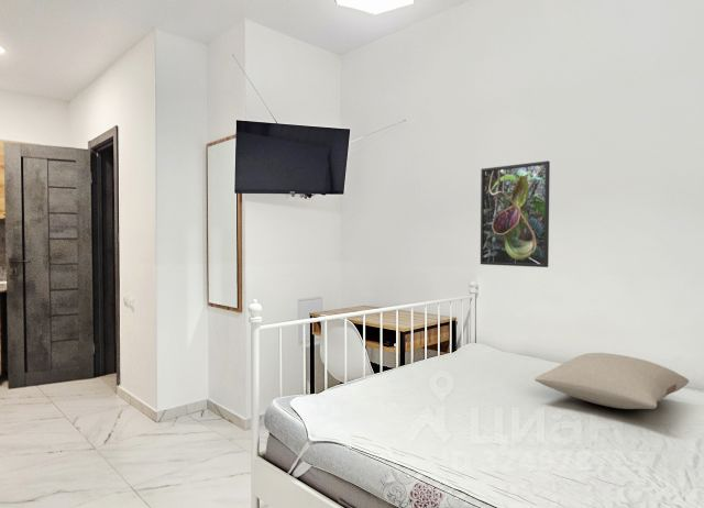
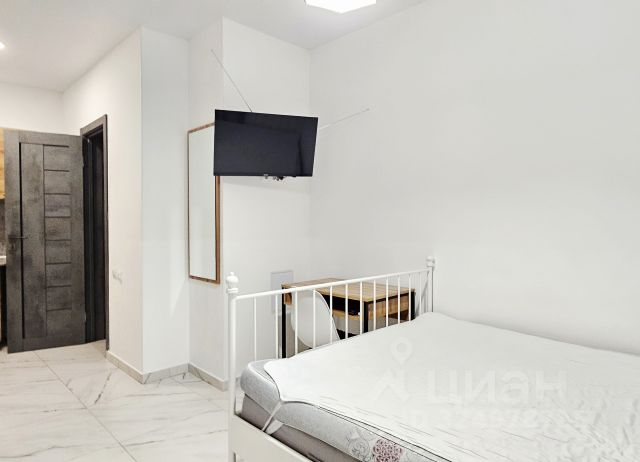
- pillow (609, 379)
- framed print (513, 216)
